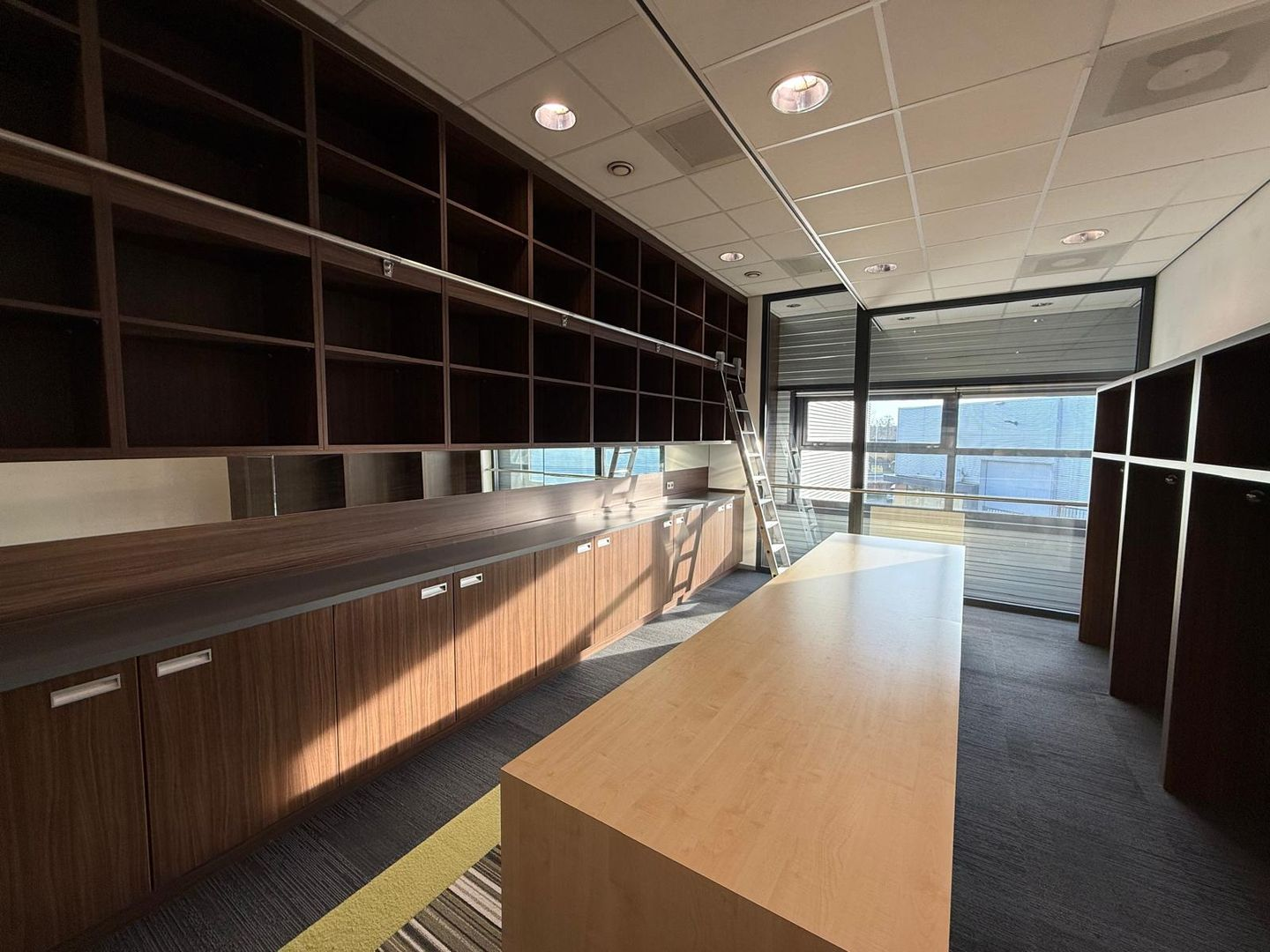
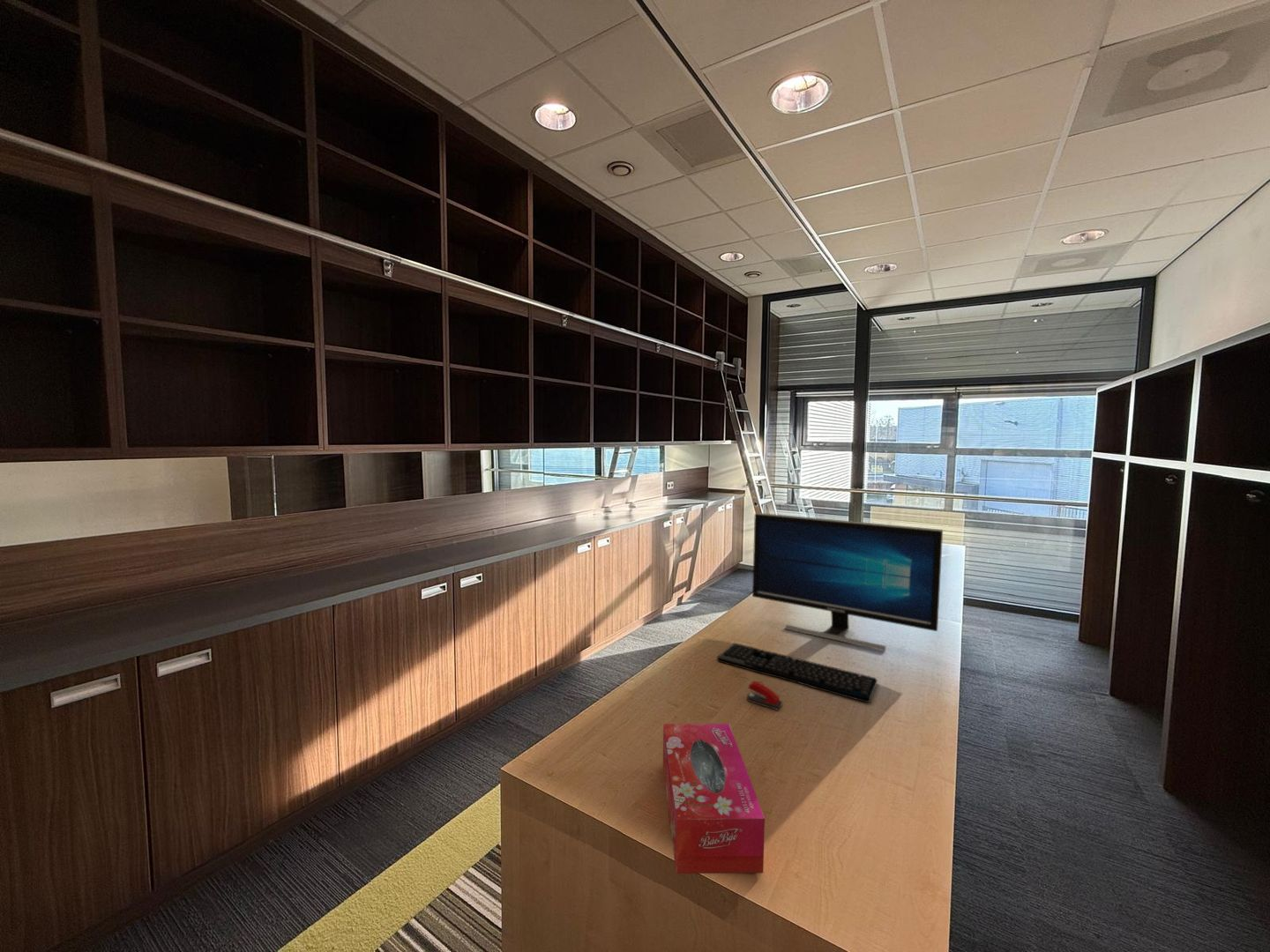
+ stapler (763, 694)
+ tissue box (706, 787)
+ computer monitor (838, 576)
+ keyboard (793, 668)
